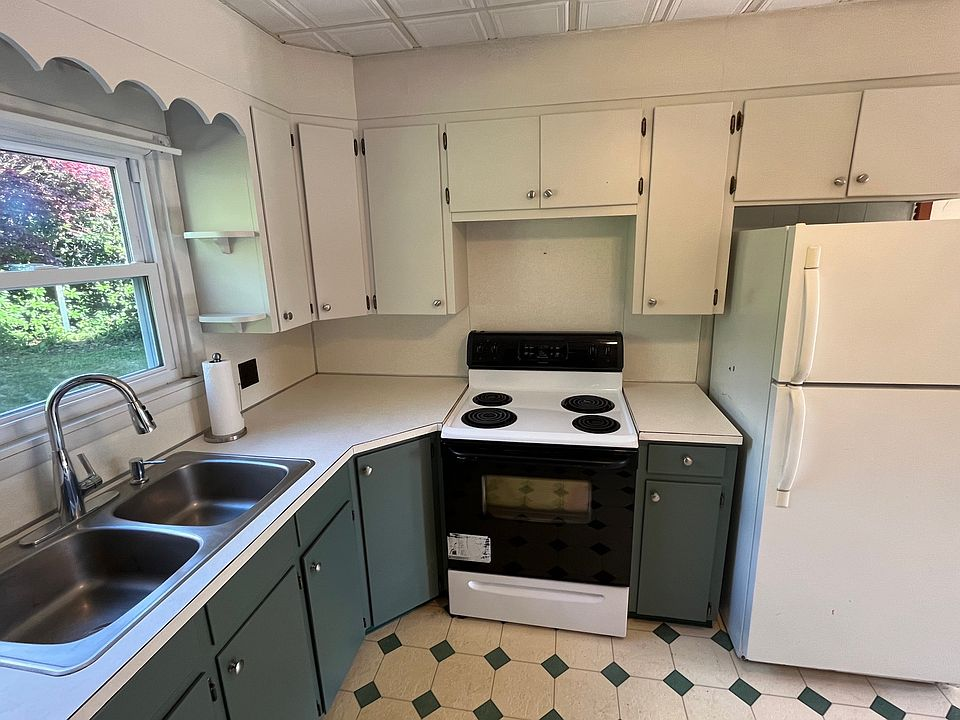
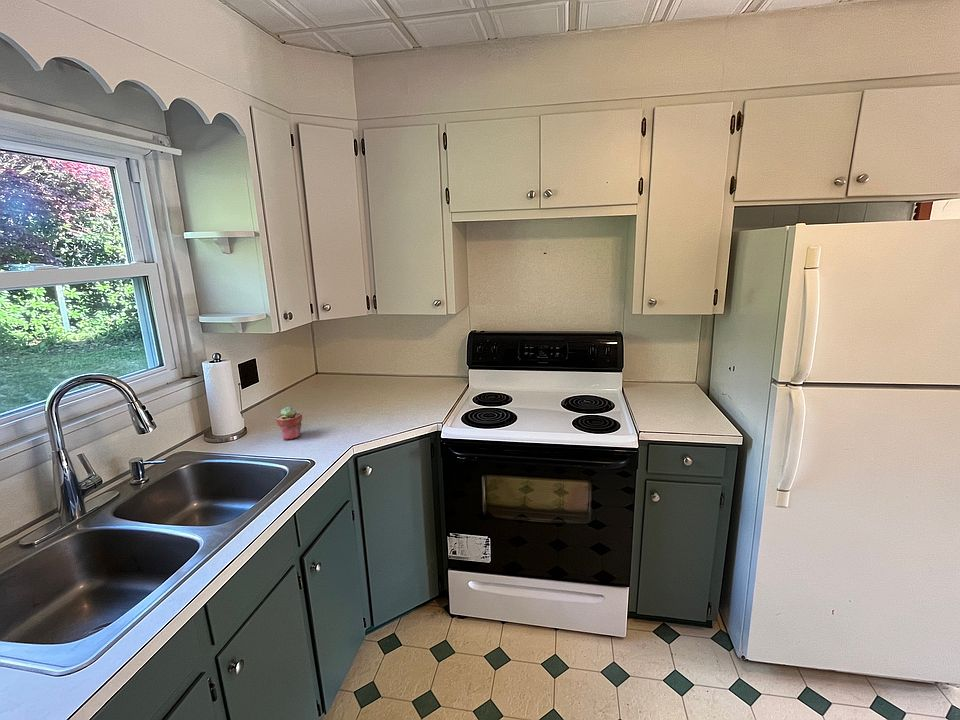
+ potted succulent (289, 421)
